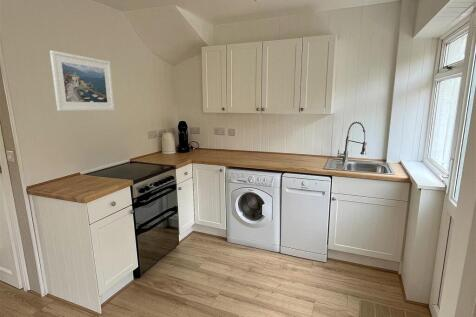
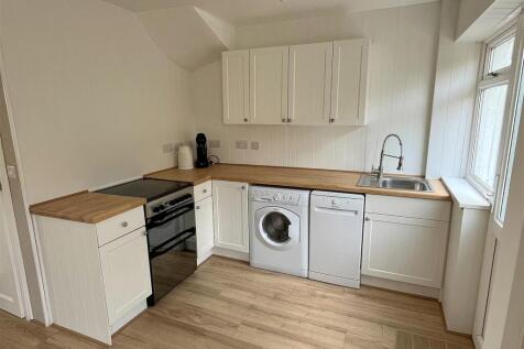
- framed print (86, 84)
